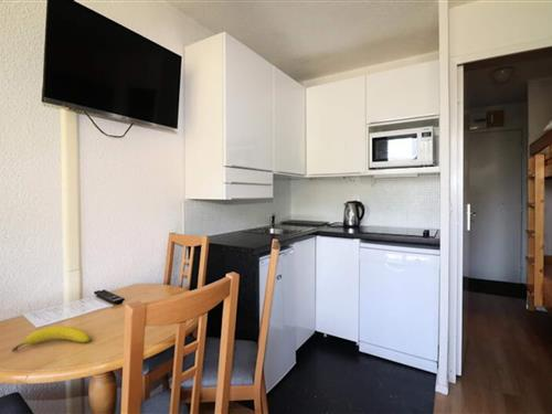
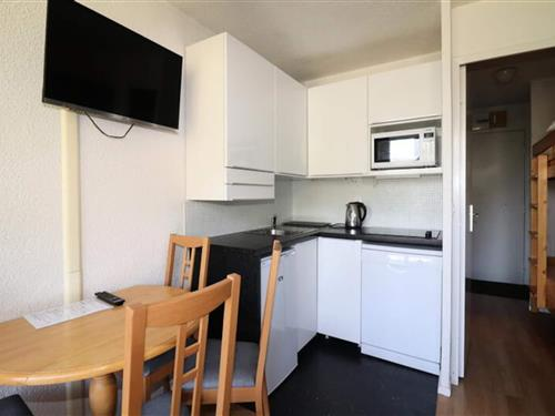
- fruit (56, 336)
